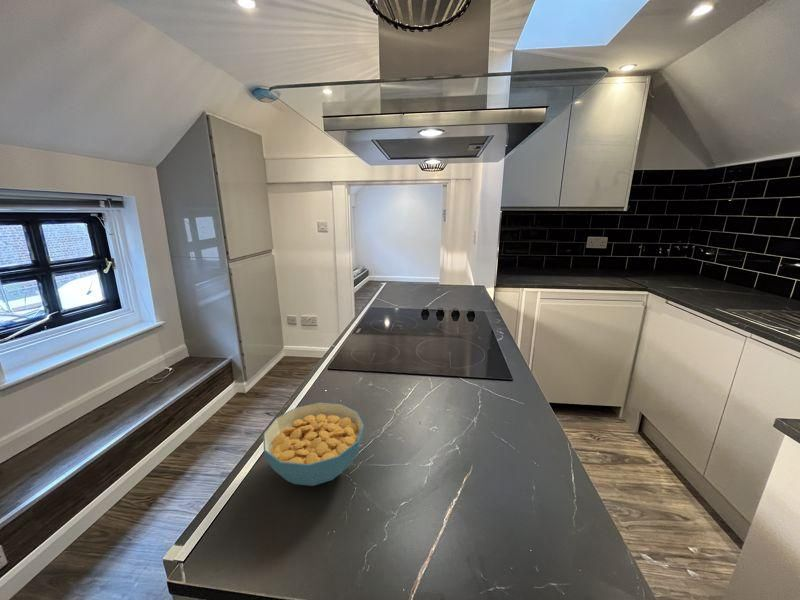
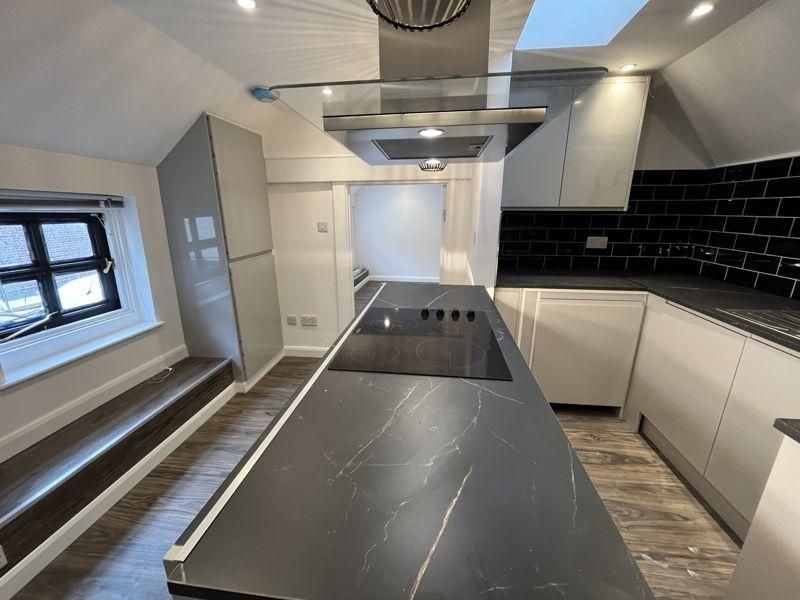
- cereal bowl (316, 449)
